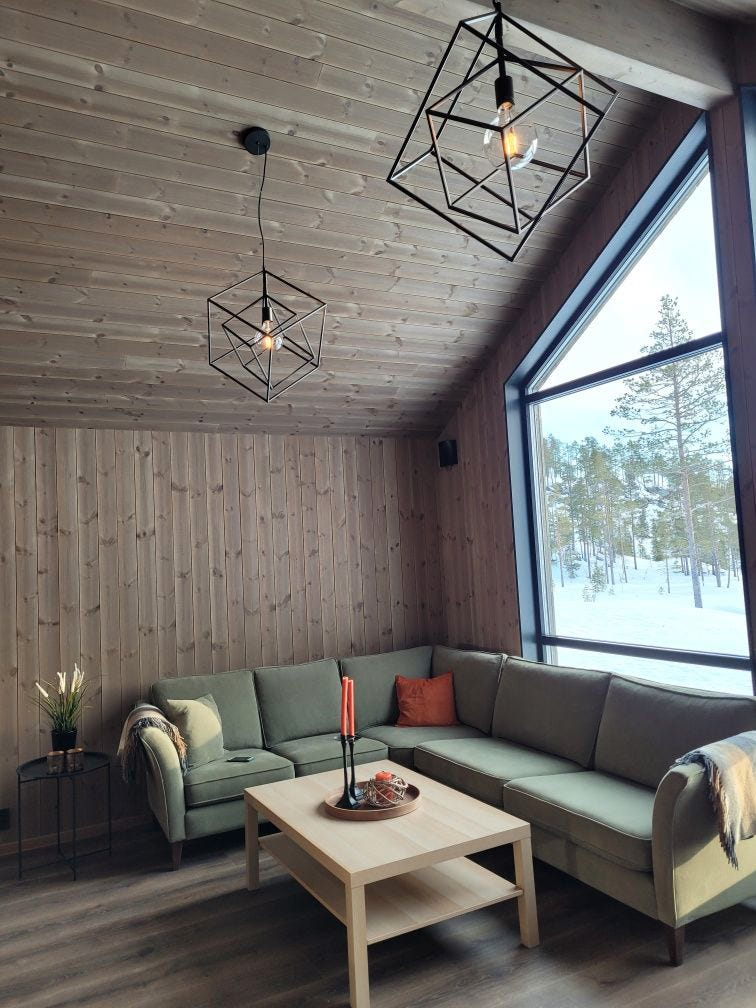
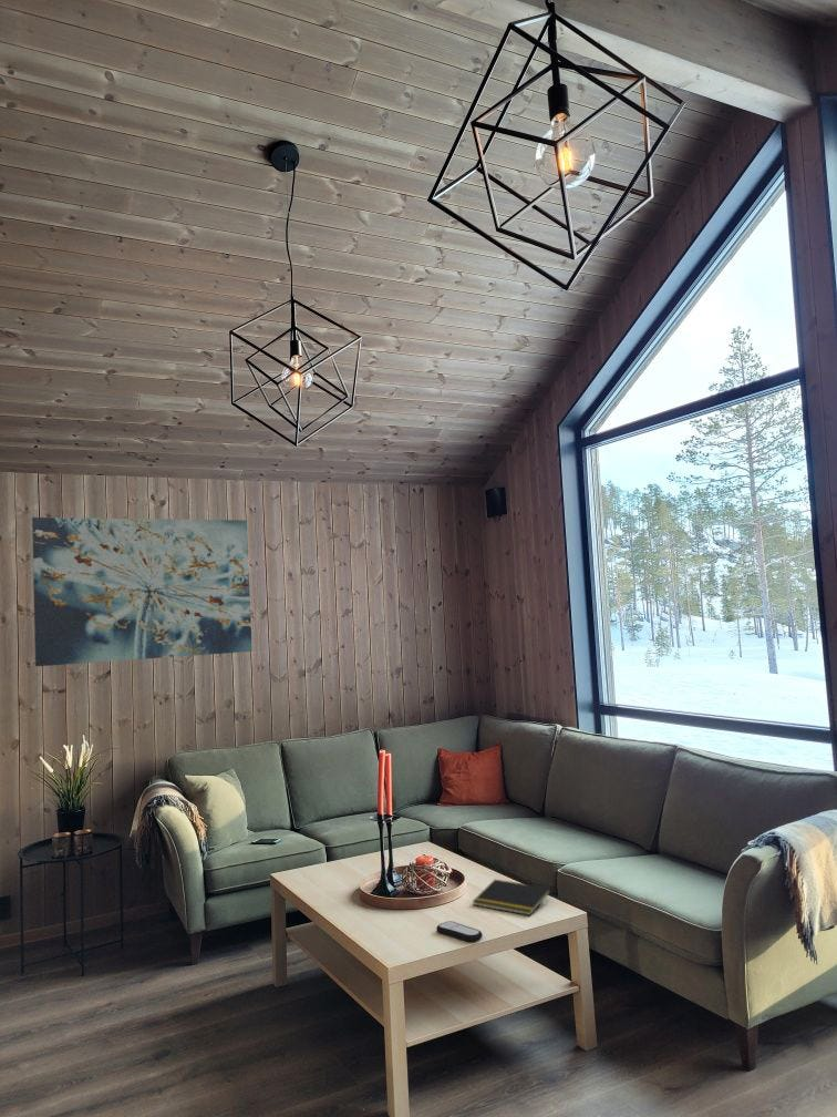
+ remote control (459, 931)
+ notepad (512, 896)
+ wall art (147, 588)
